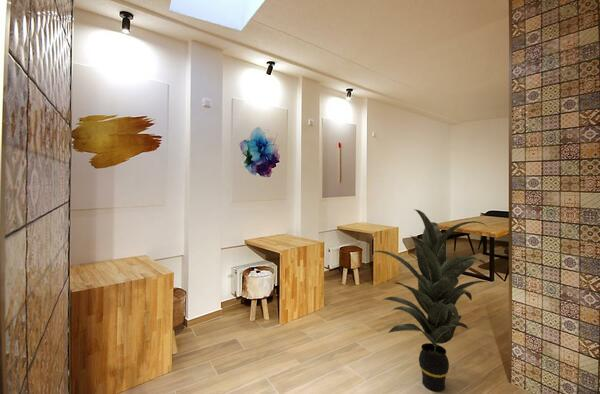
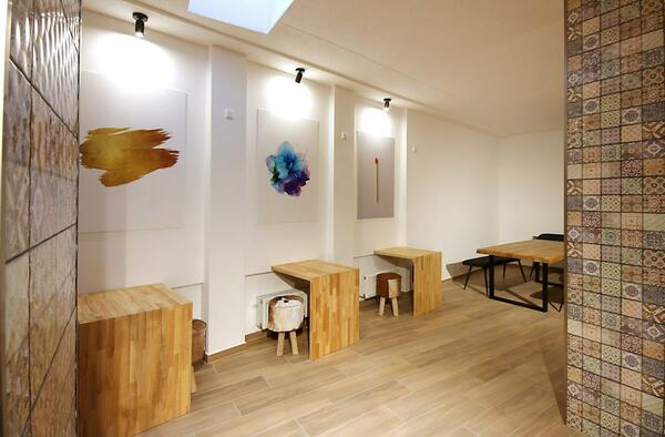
- indoor plant (431, 294)
